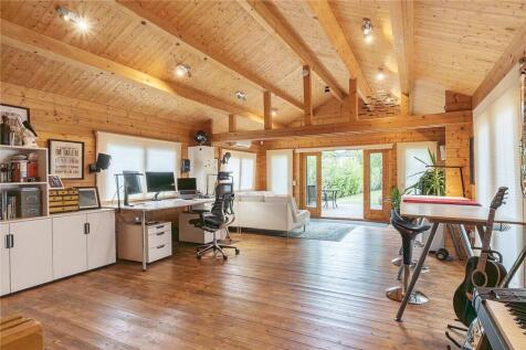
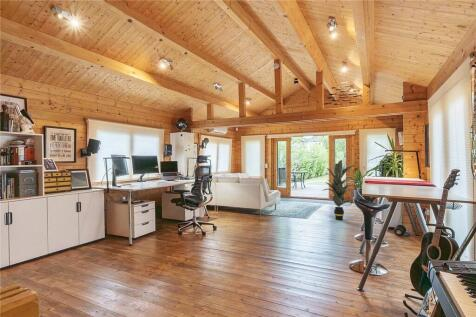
+ indoor plant (341, 189)
